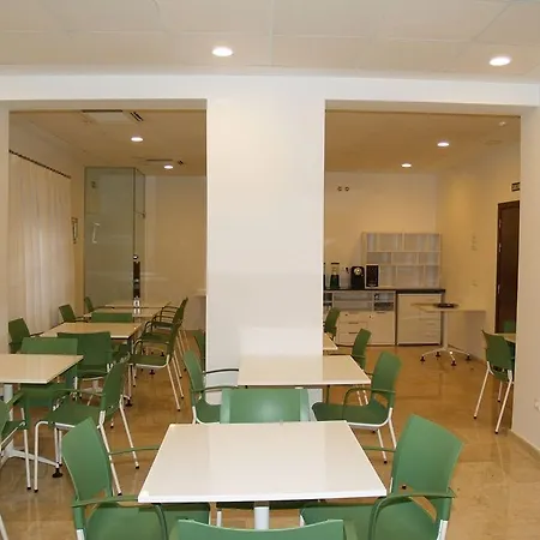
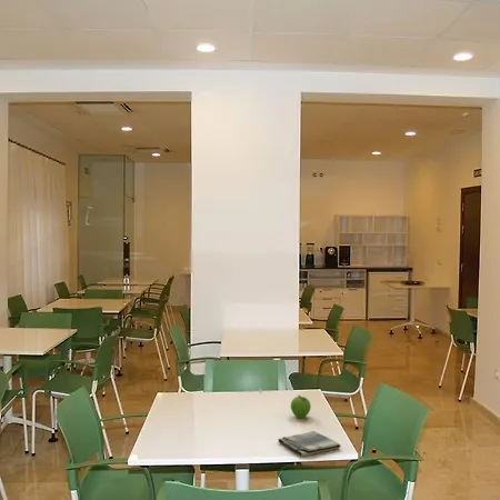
+ dish towel (308, 441)
+ fruit (300, 406)
